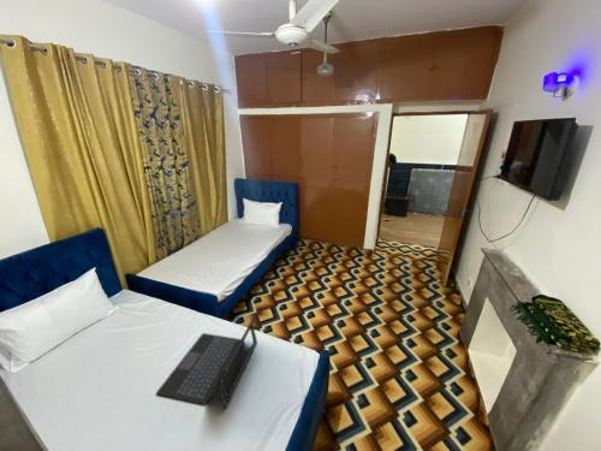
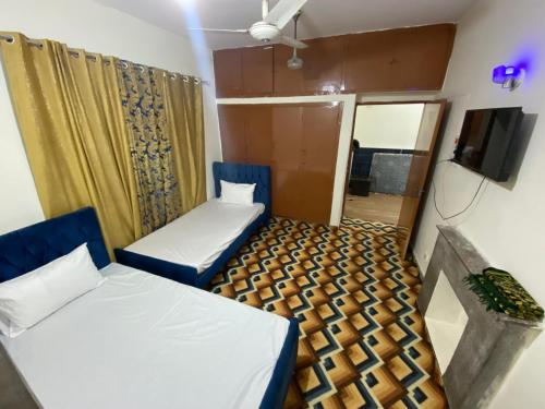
- laptop (212, 348)
